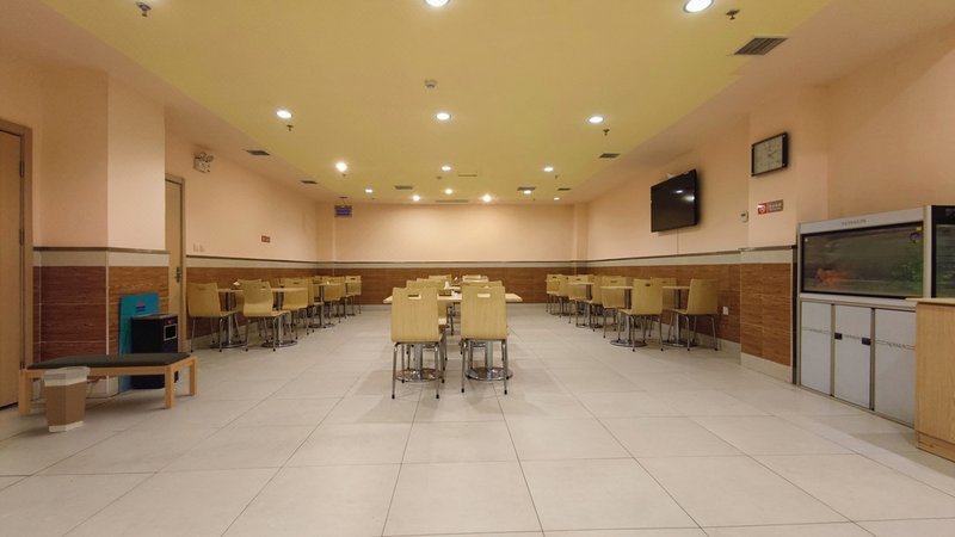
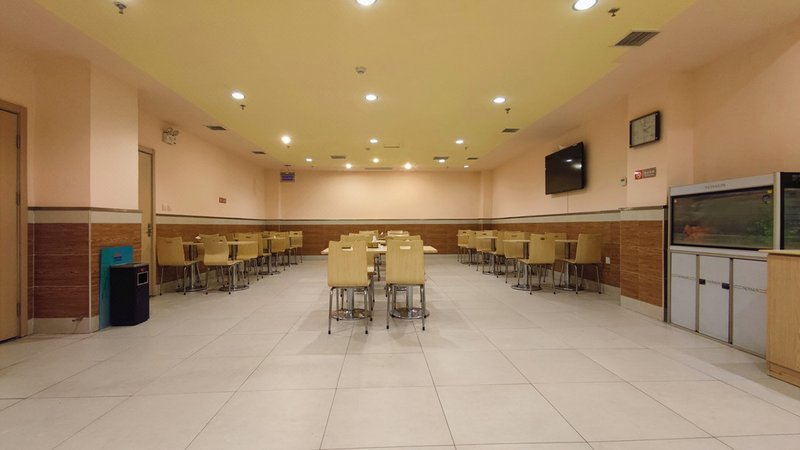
- bench (115, 375)
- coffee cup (66, 399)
